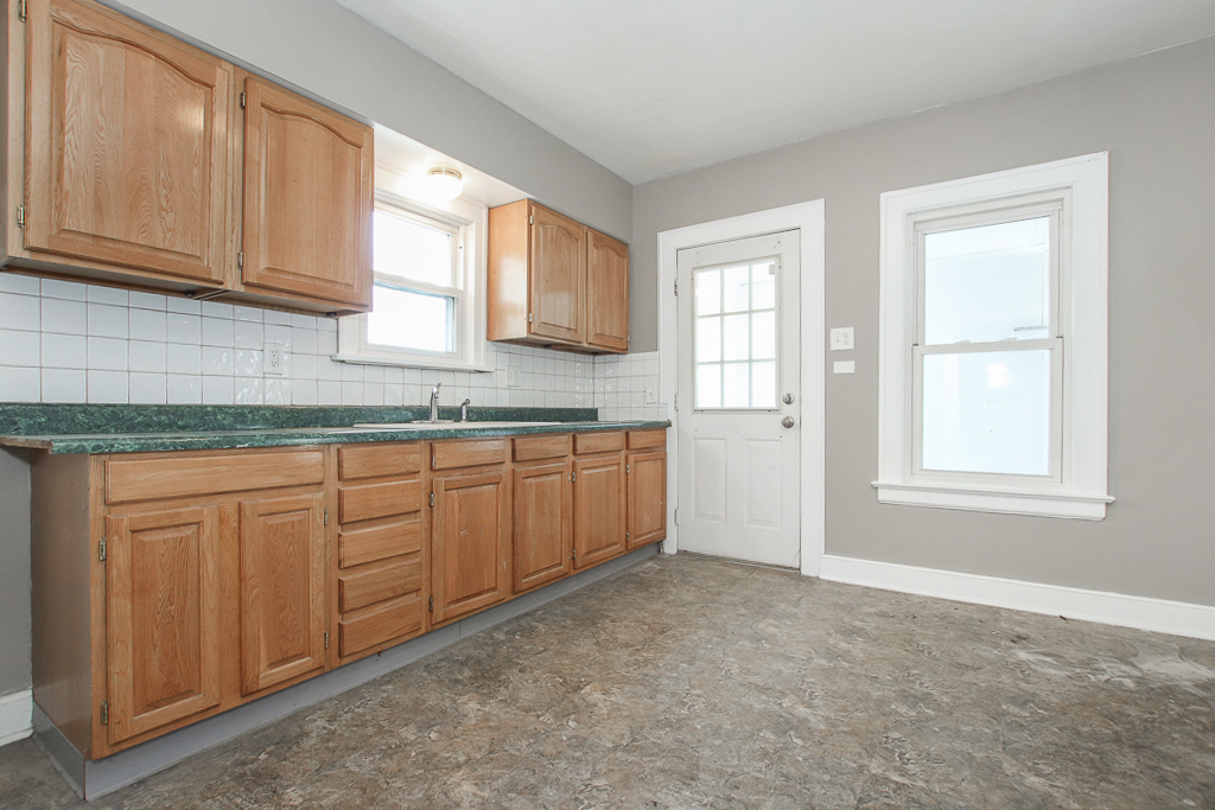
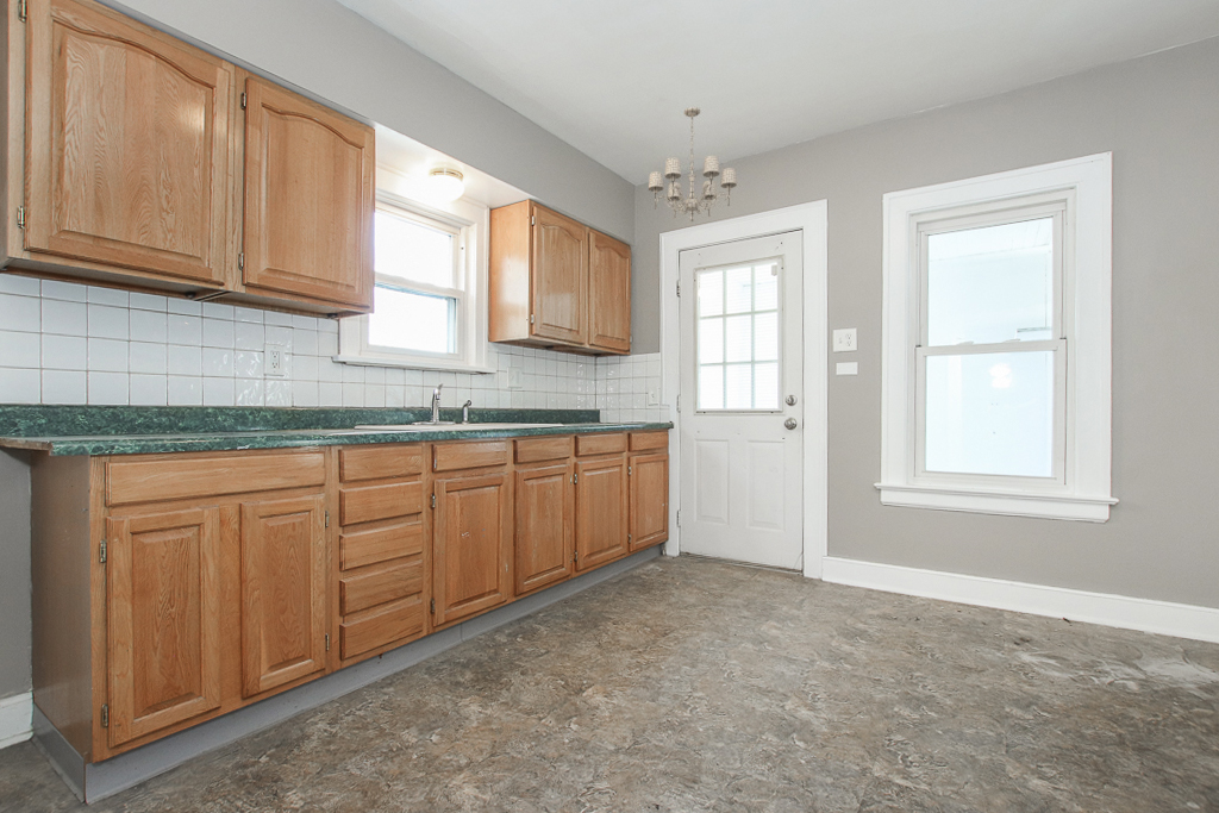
+ chandelier (692, 165)
